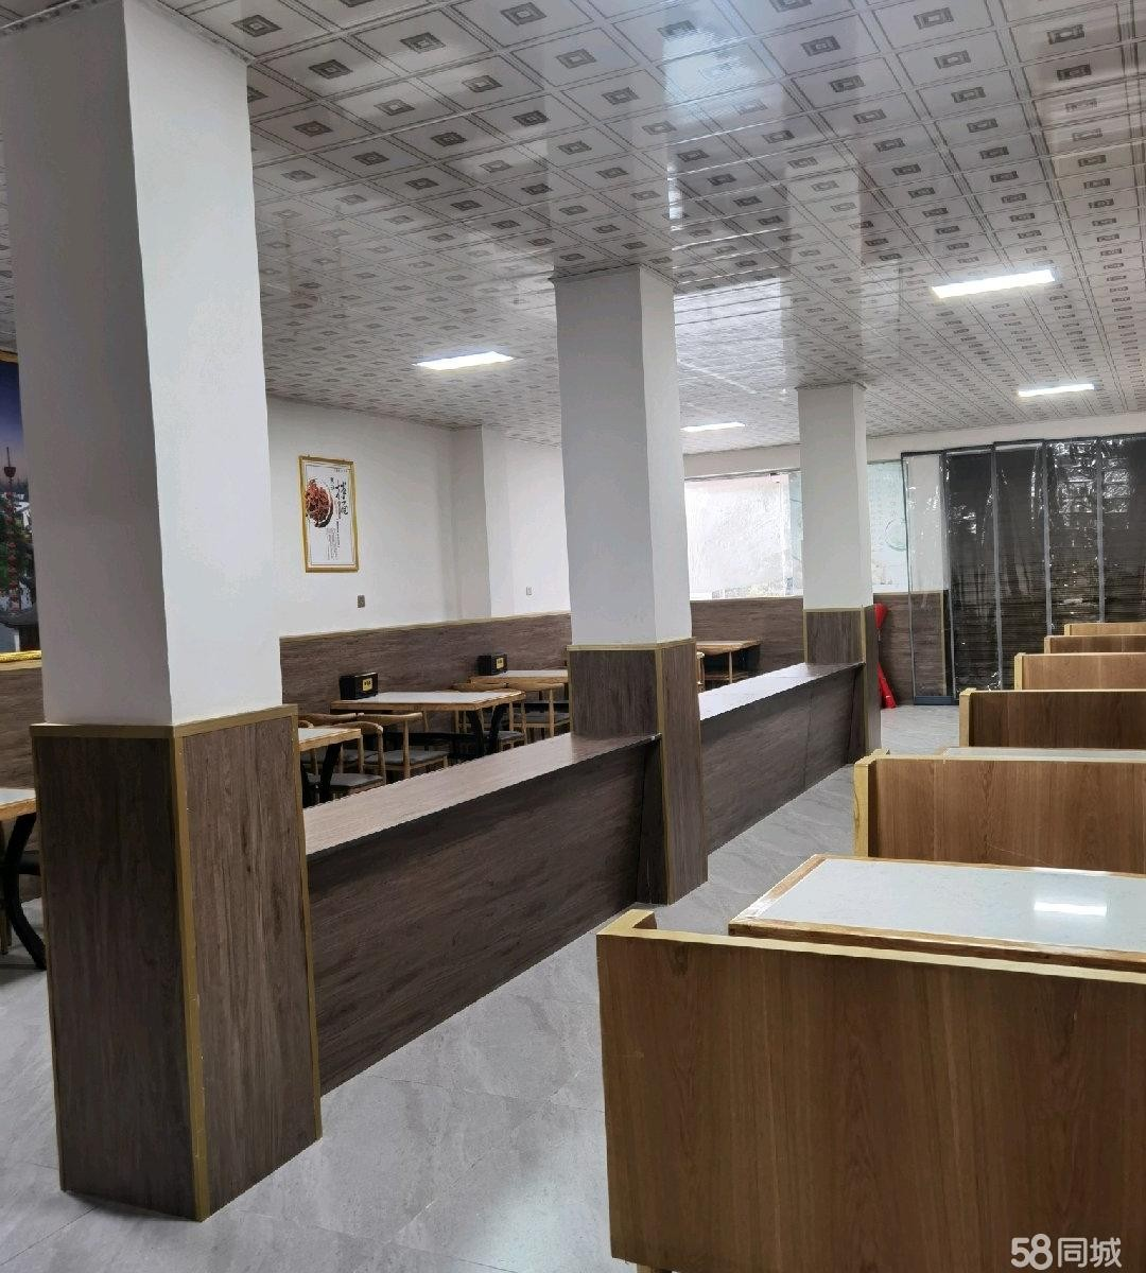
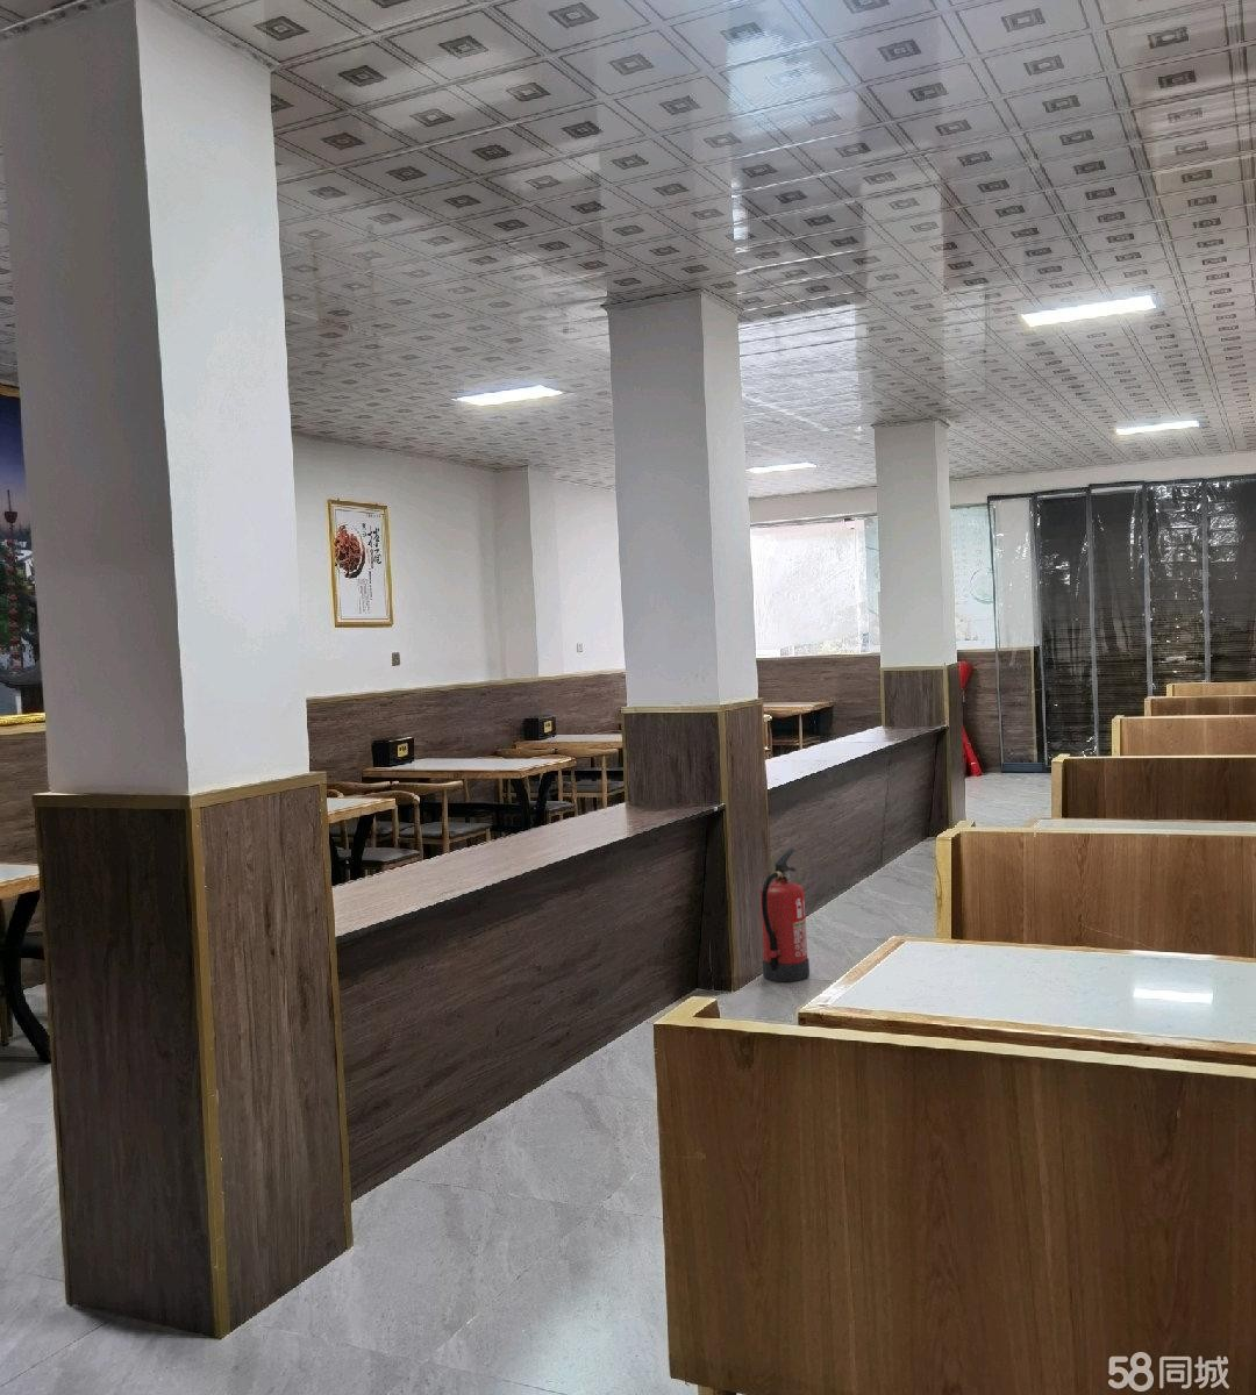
+ fire extinguisher (781, 915)
